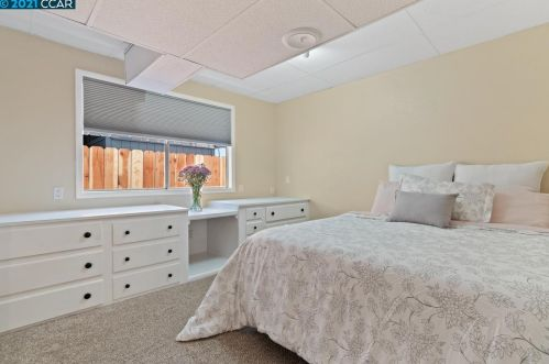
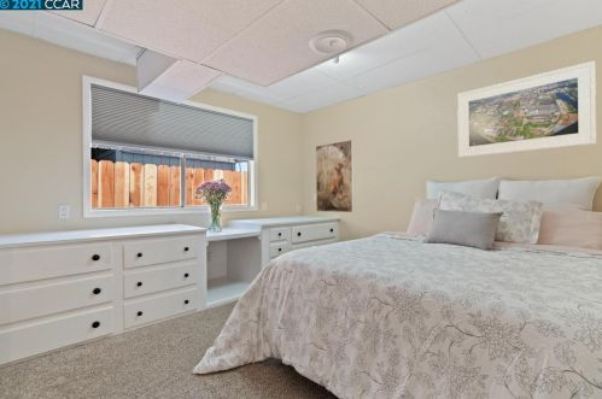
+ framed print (518, 116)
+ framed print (333, 177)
